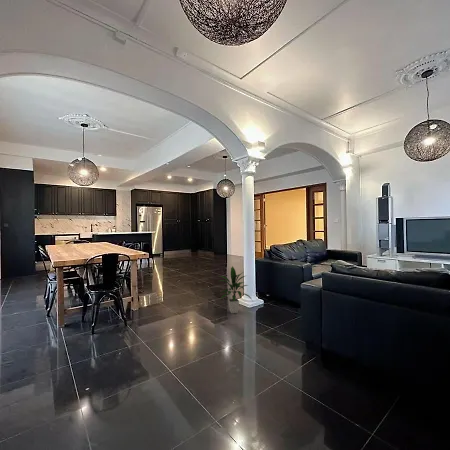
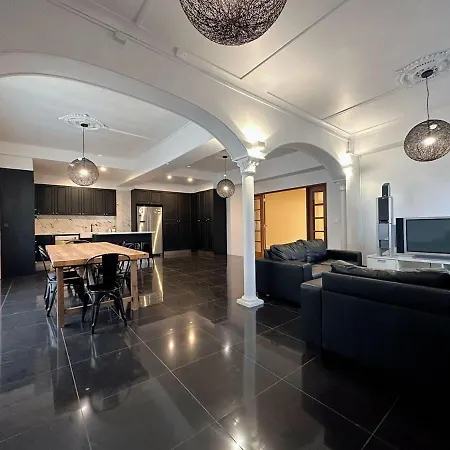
- indoor plant (235, 290)
